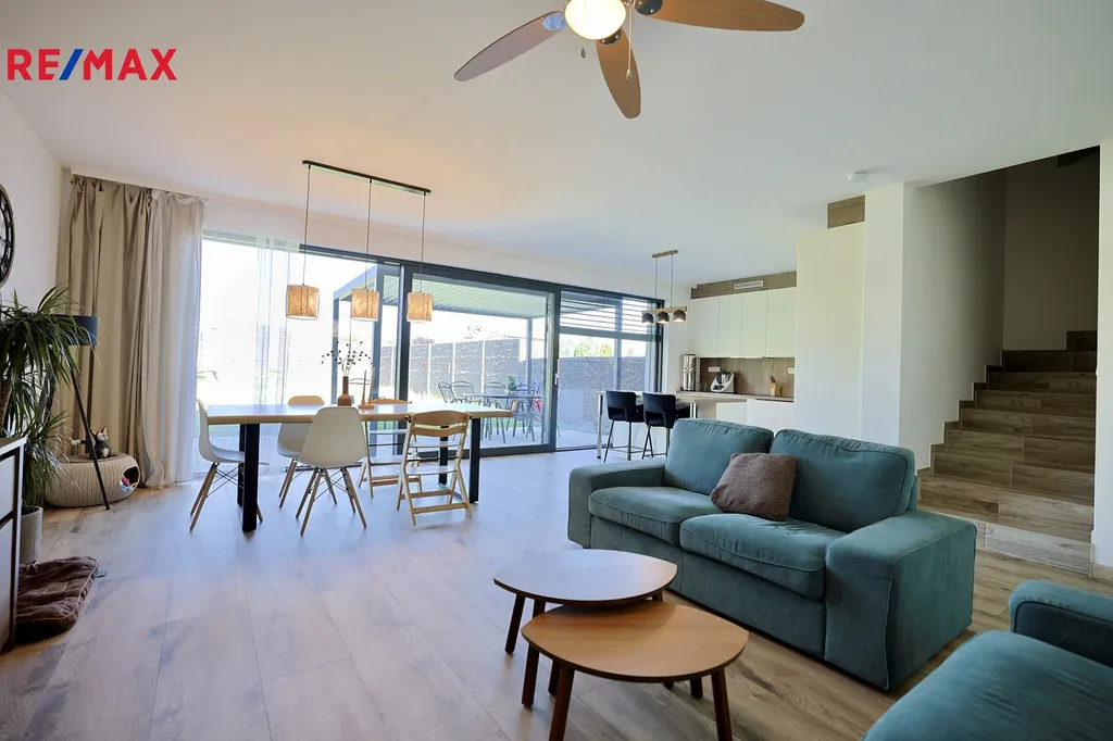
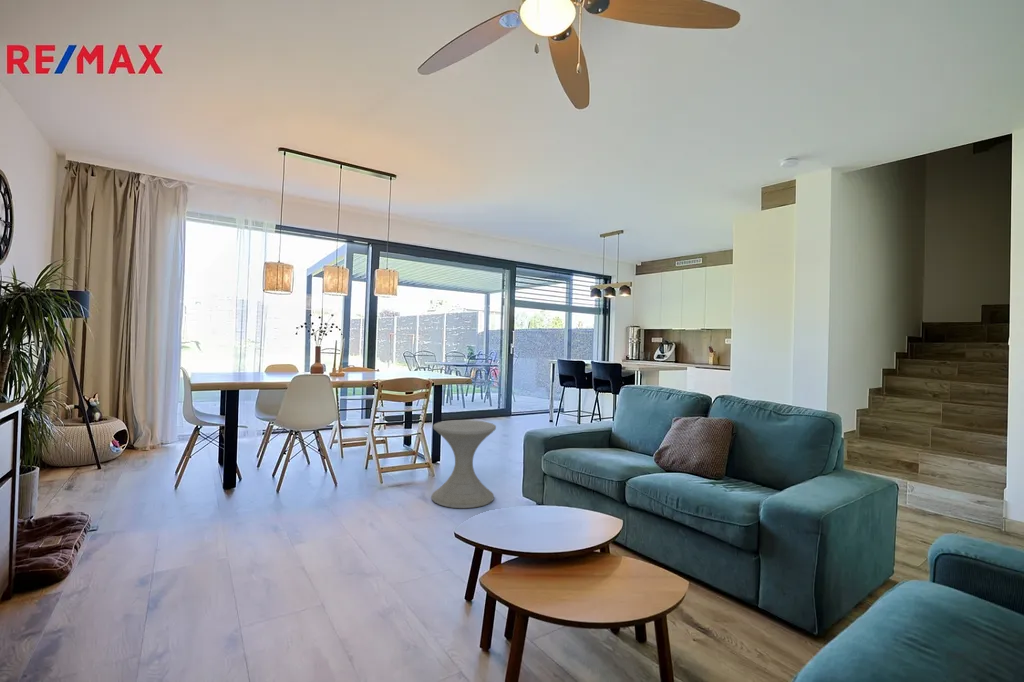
+ side table (463, 461)
